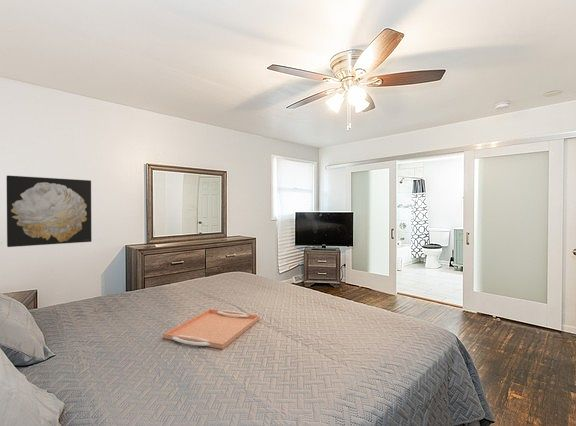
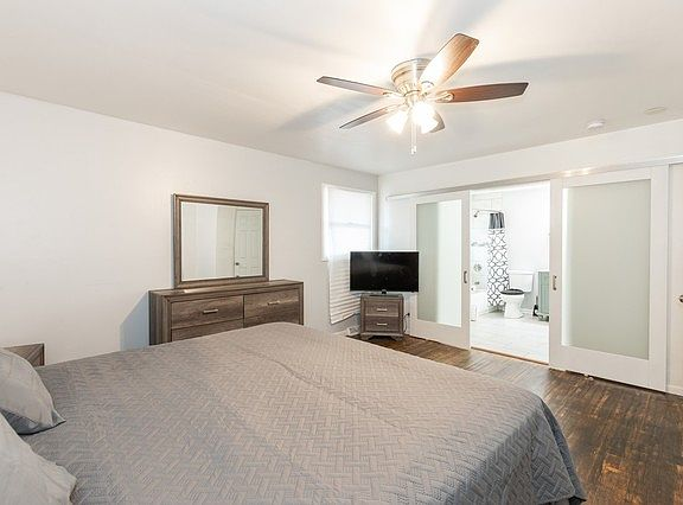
- wall art (52, 211)
- serving tray (215, 325)
